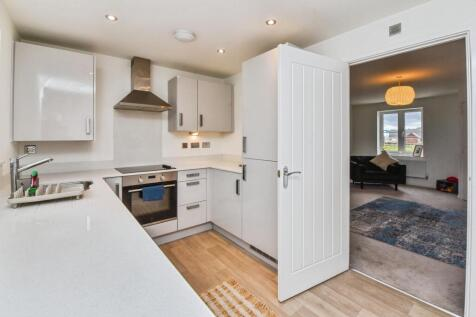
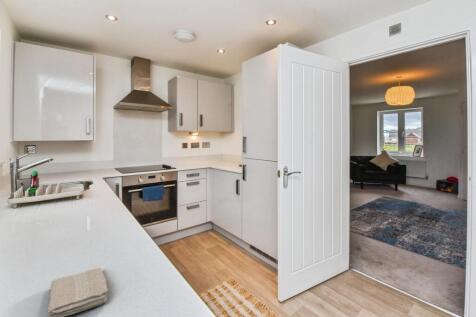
+ washcloth (78, 289)
